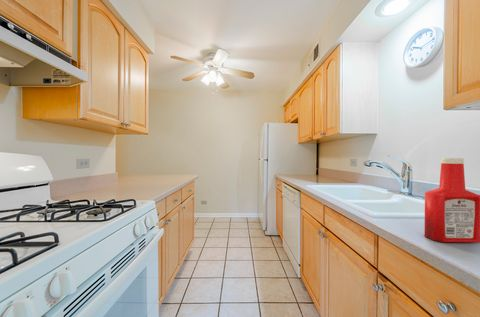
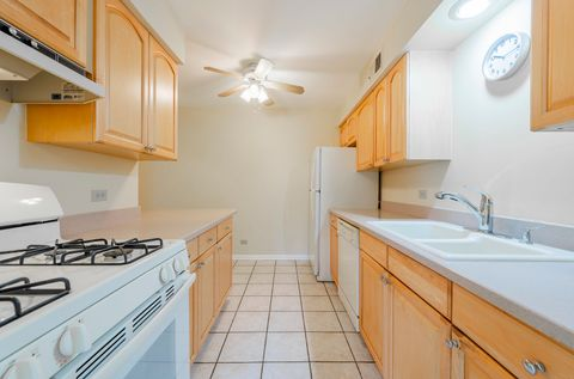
- soap bottle (451, 198)
